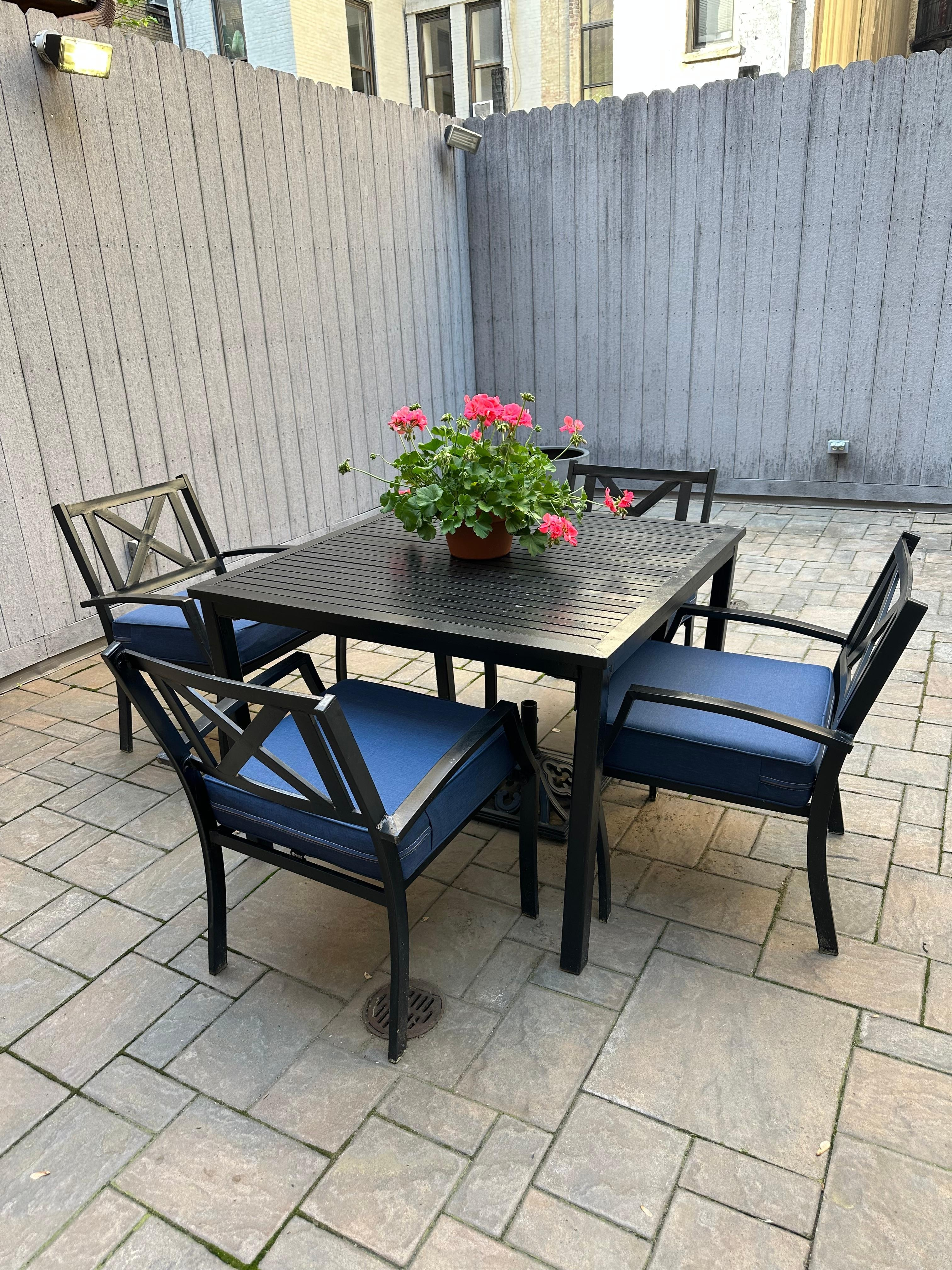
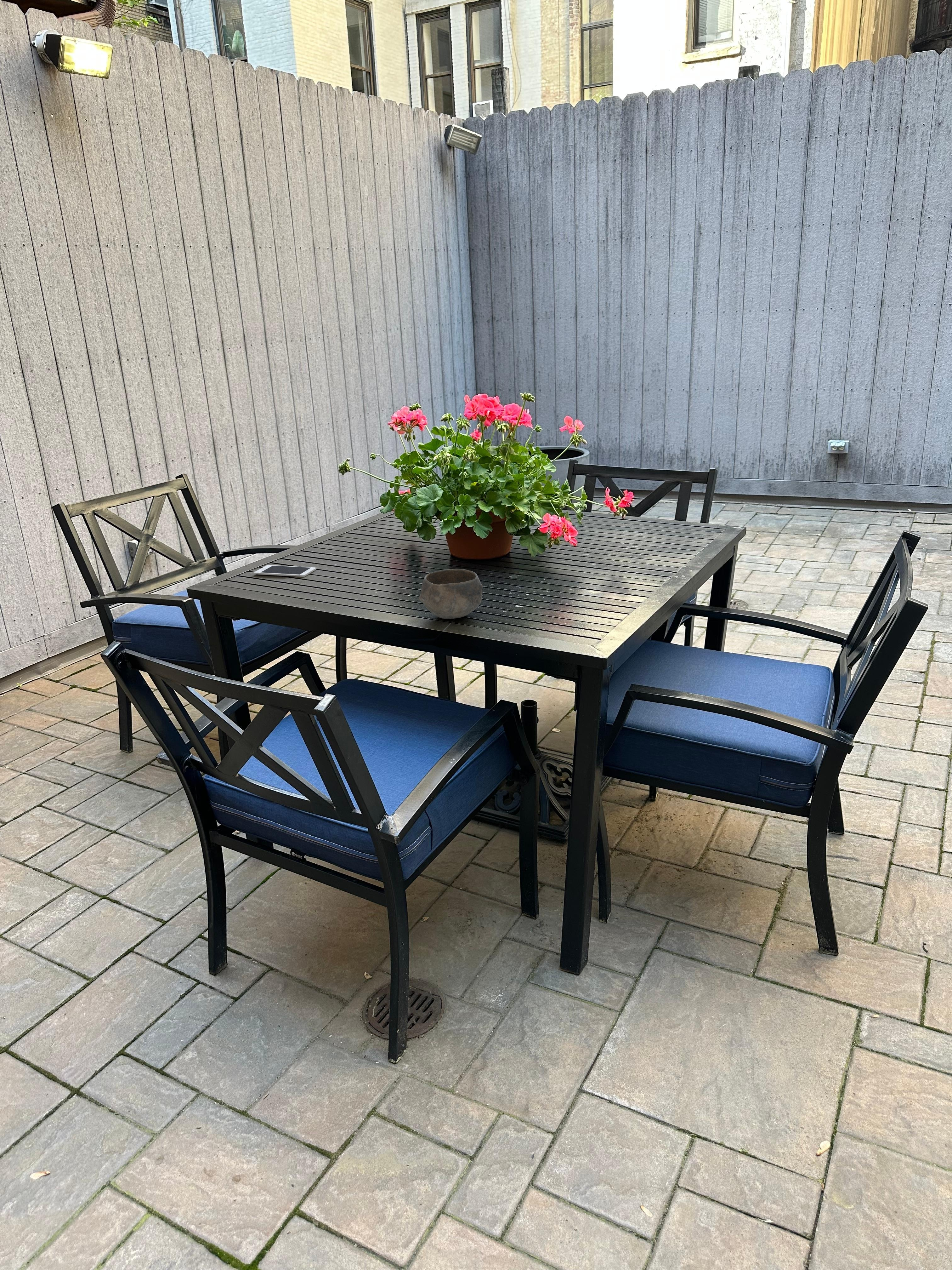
+ bowl (452, 595)
+ cell phone (285, 571)
